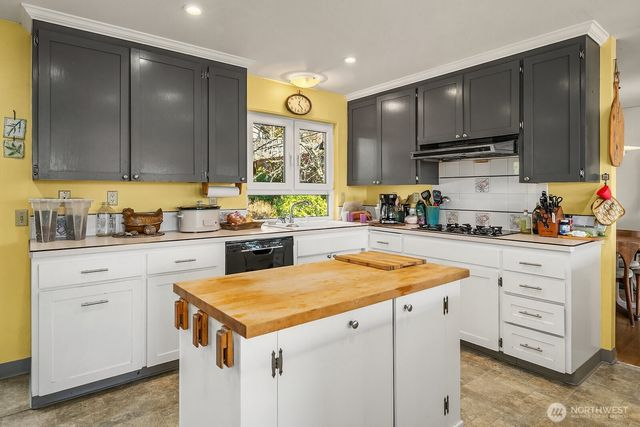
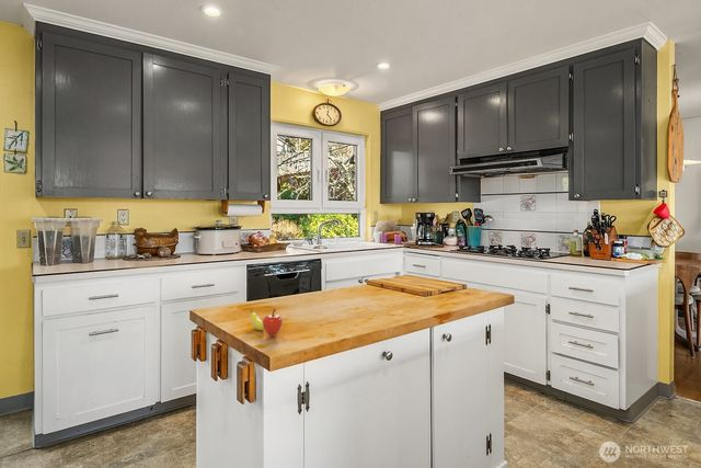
+ fruit (264, 318)
